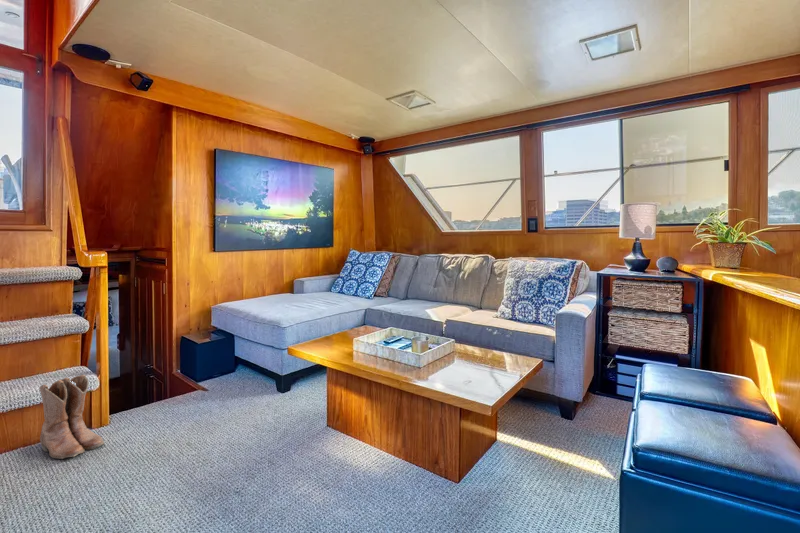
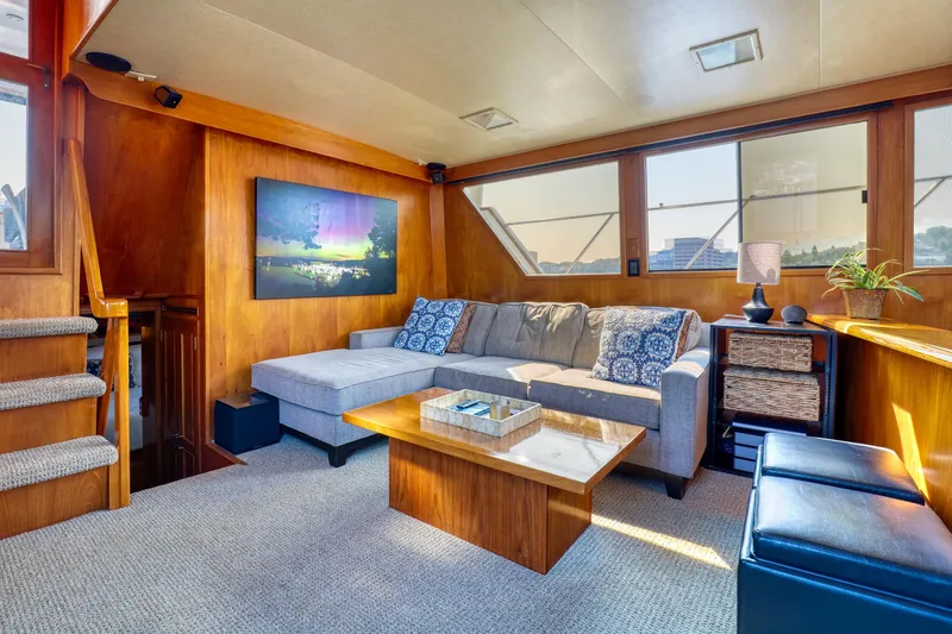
- boots (72, 413)
